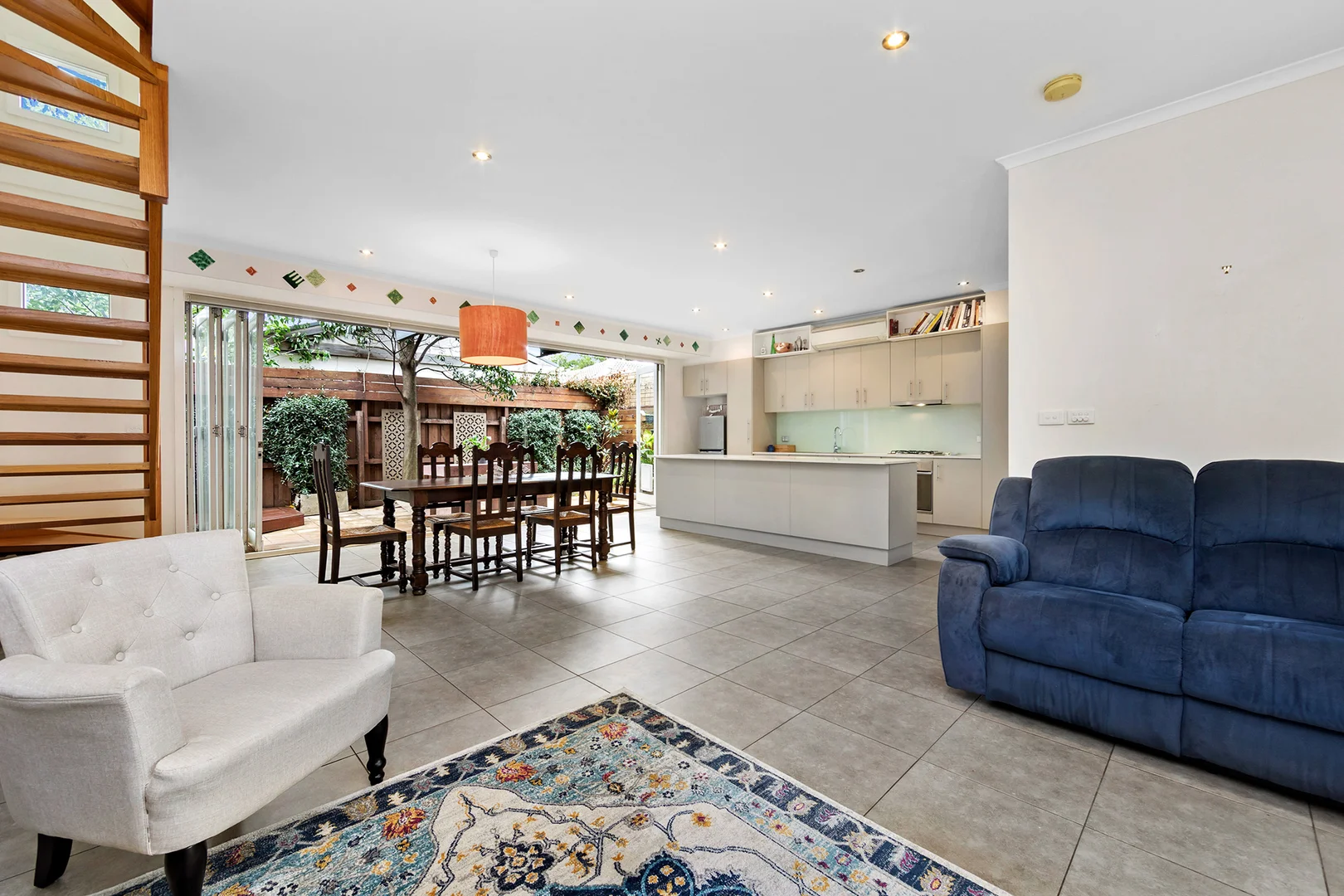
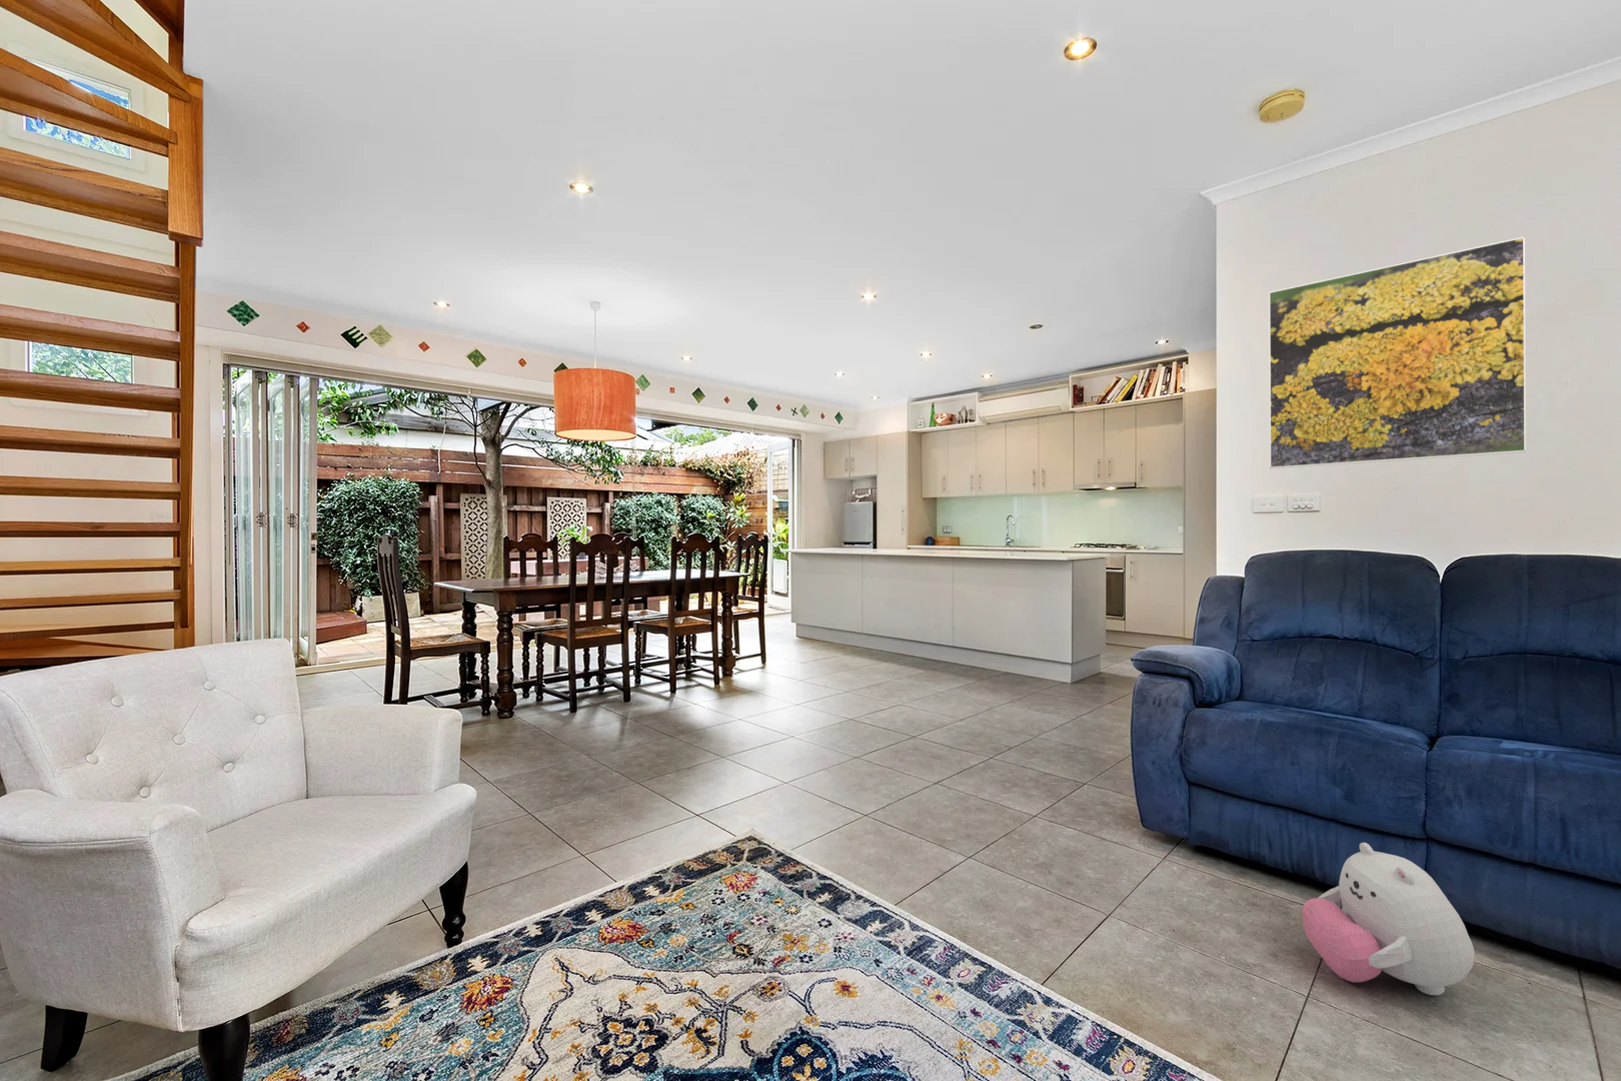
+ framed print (1385, 364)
+ plush toy (1383, 917)
